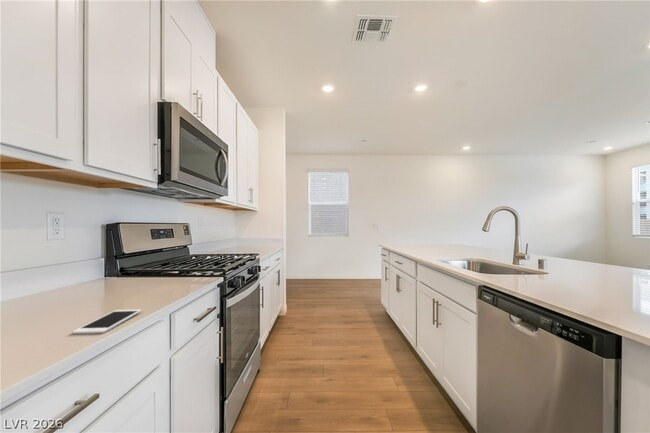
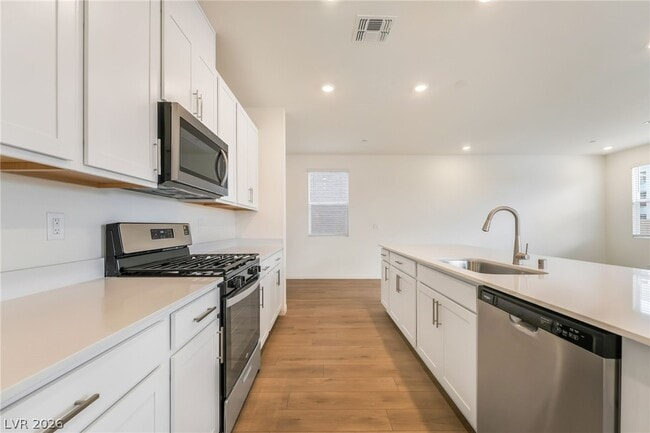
- cell phone (110, 320)
